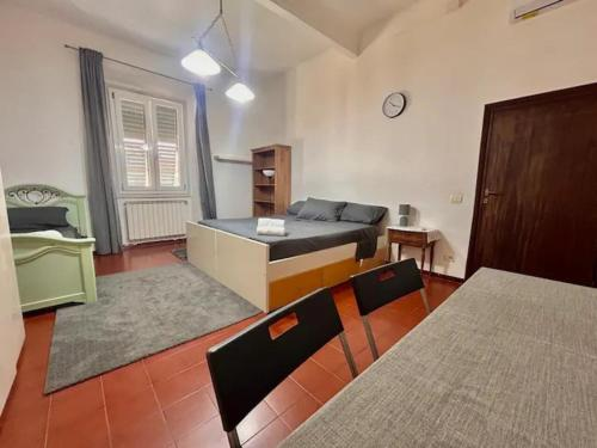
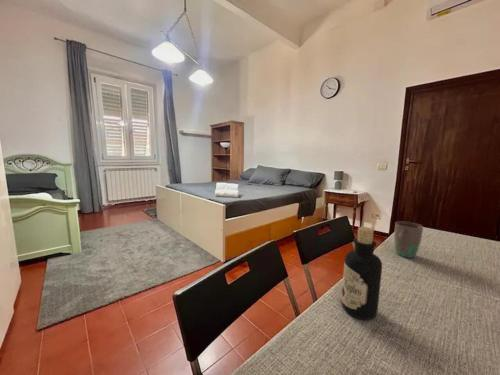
+ bottle (362, 270)
+ mug (405, 240)
